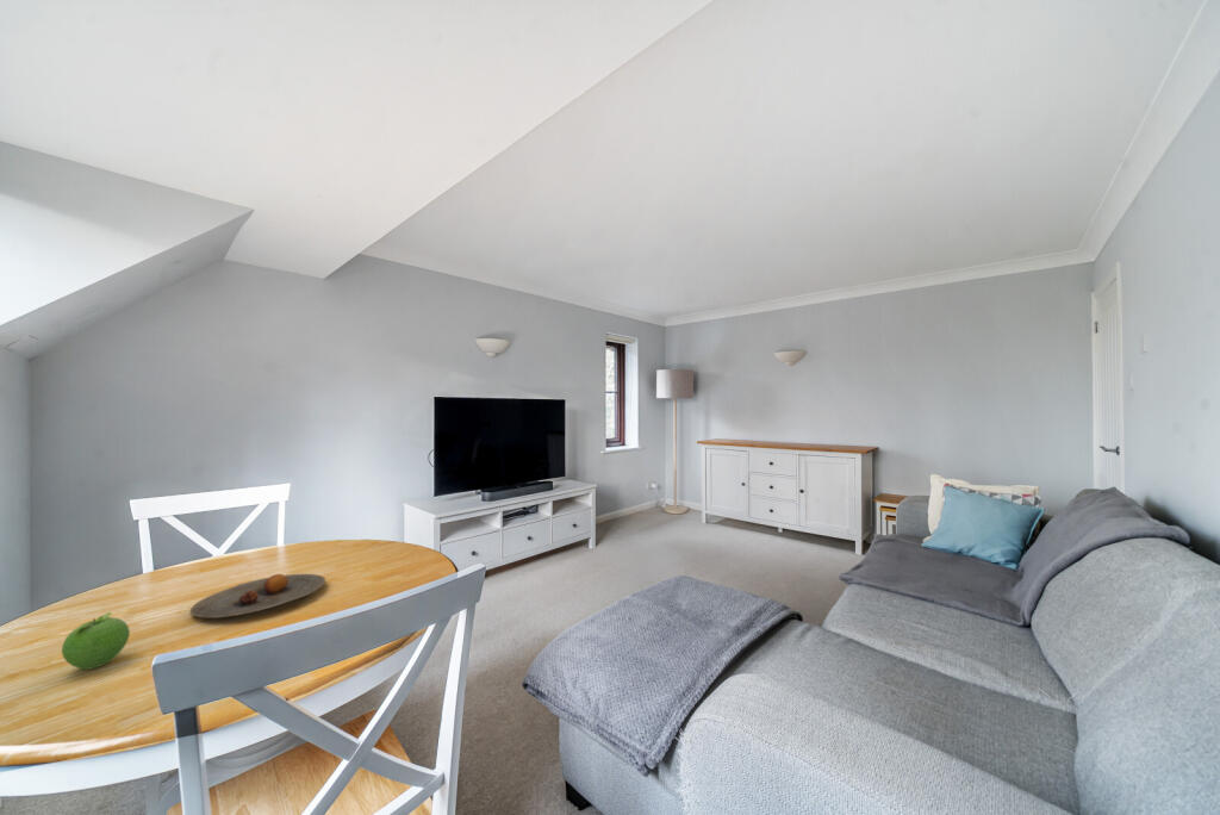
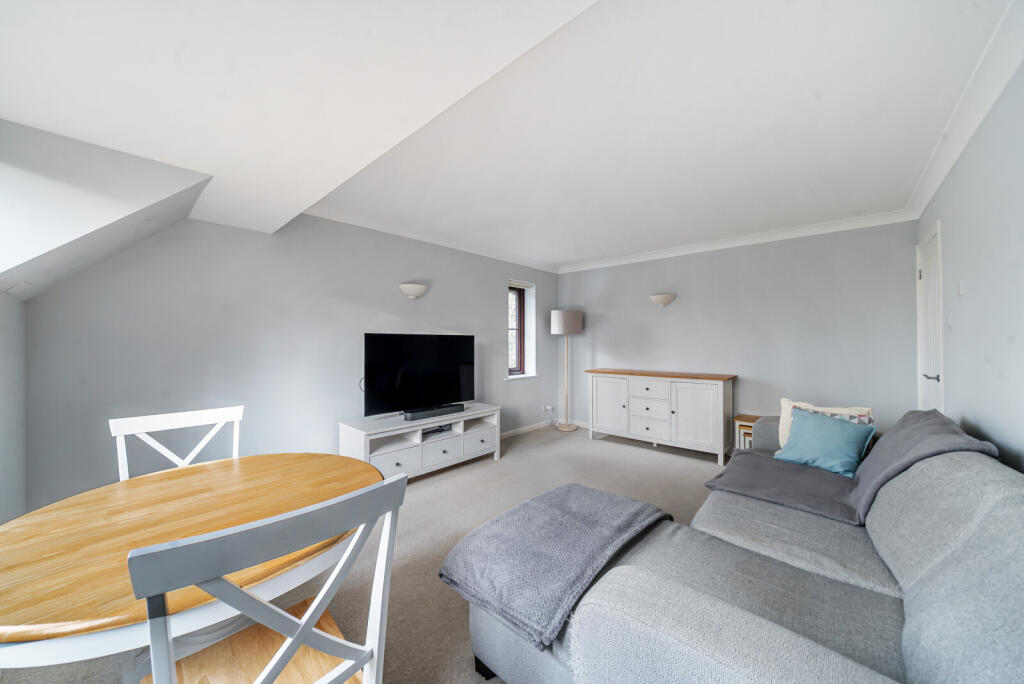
- plate (262, 589)
- fruit (97, 640)
